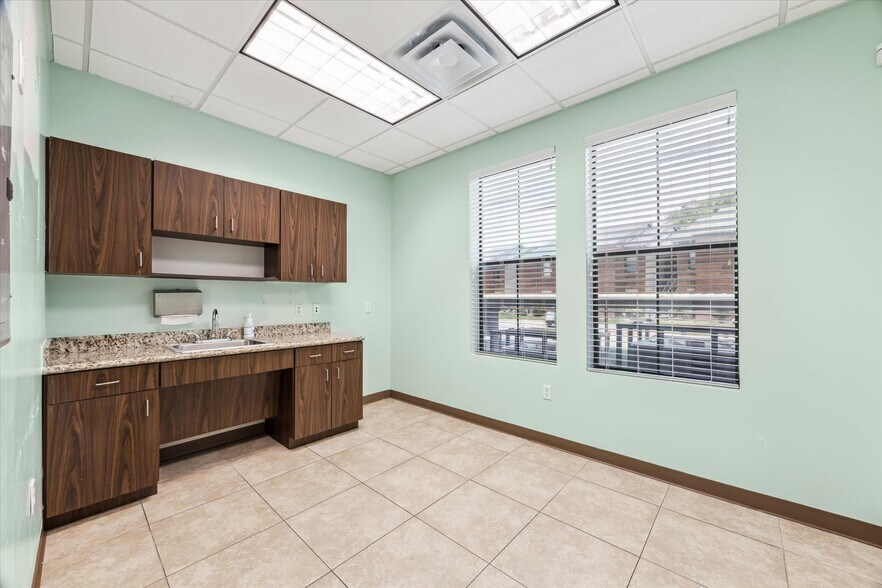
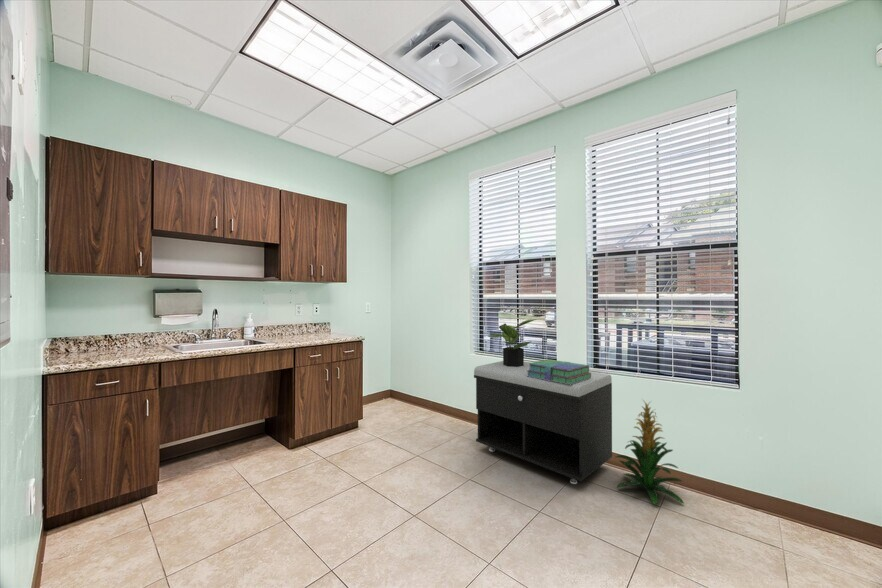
+ storage bench (539, 414)
+ stack of books (558, 370)
+ indoor plant (648, 444)
+ potted plant (514, 341)
